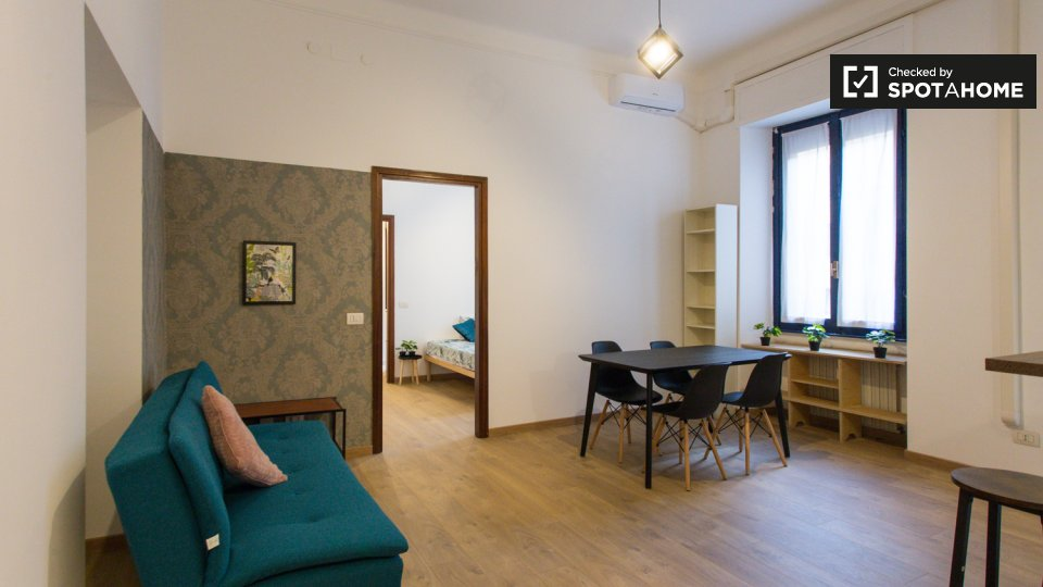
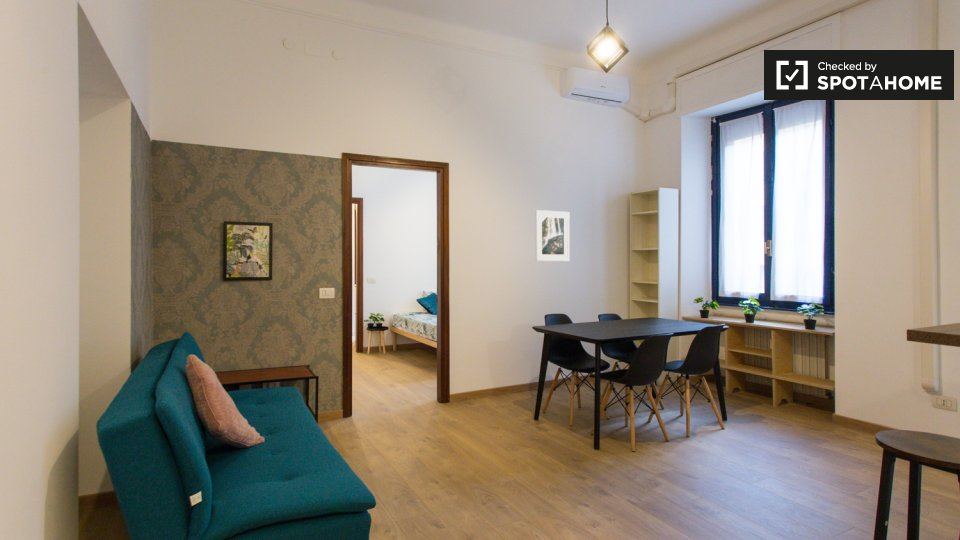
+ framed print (552, 236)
